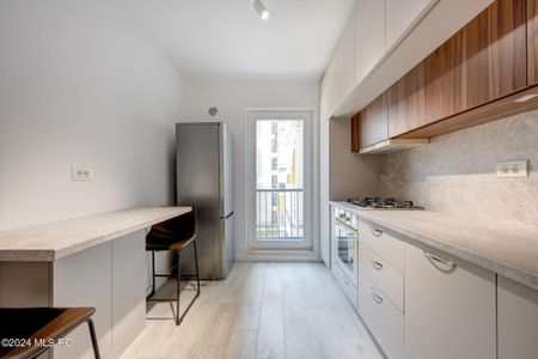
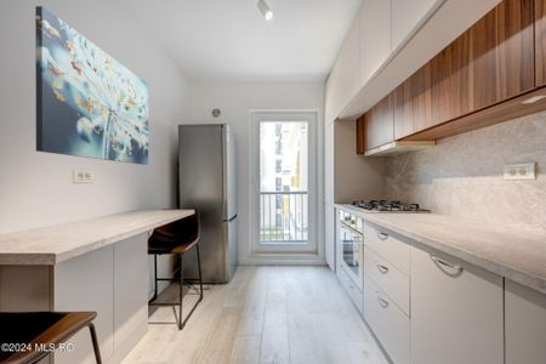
+ wall art (108, 108)
